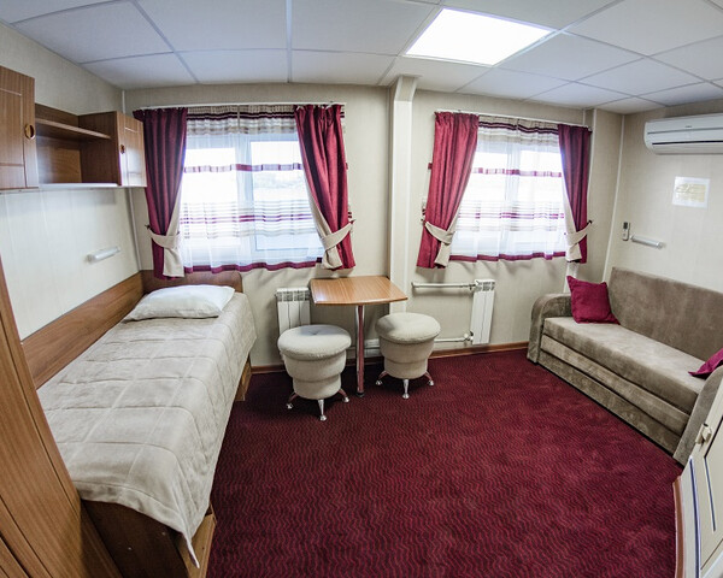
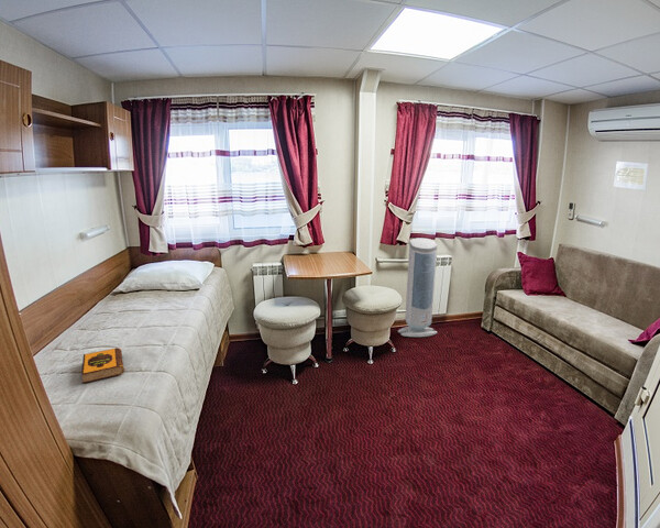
+ hardback book (103, 363)
+ air purifier (420, 286)
